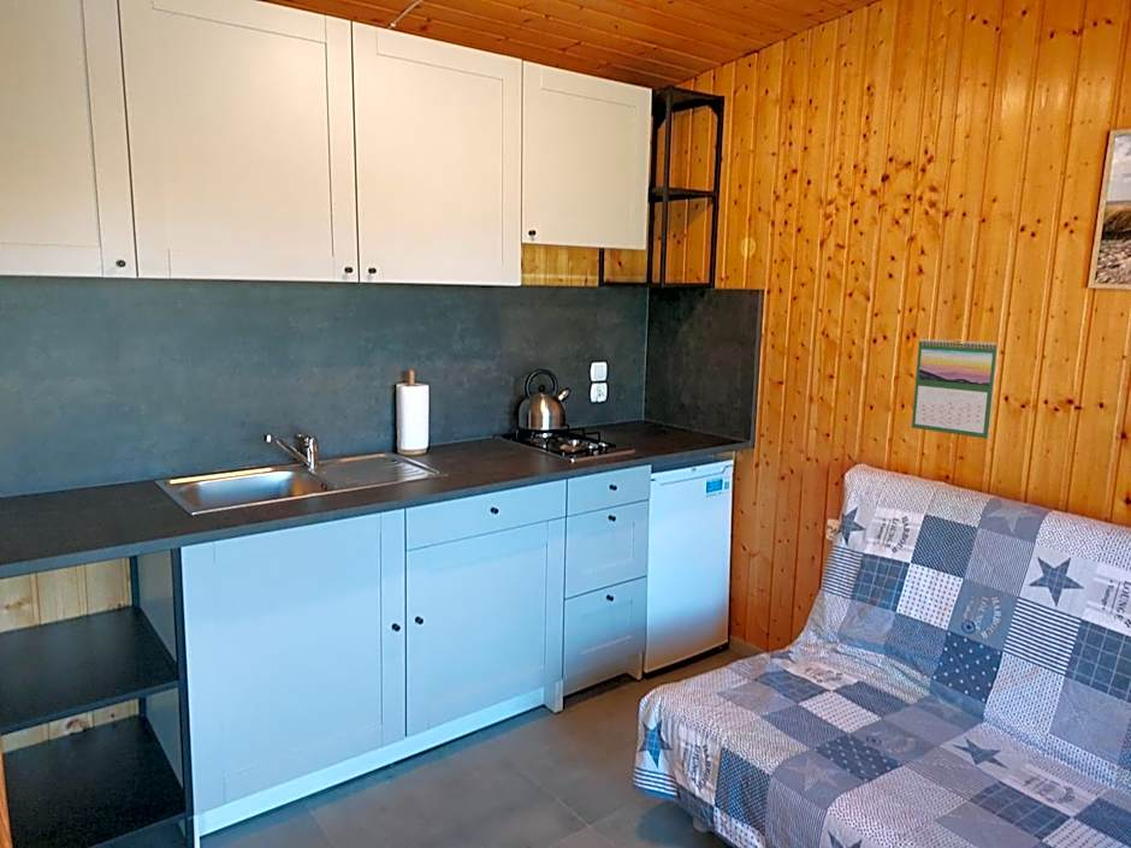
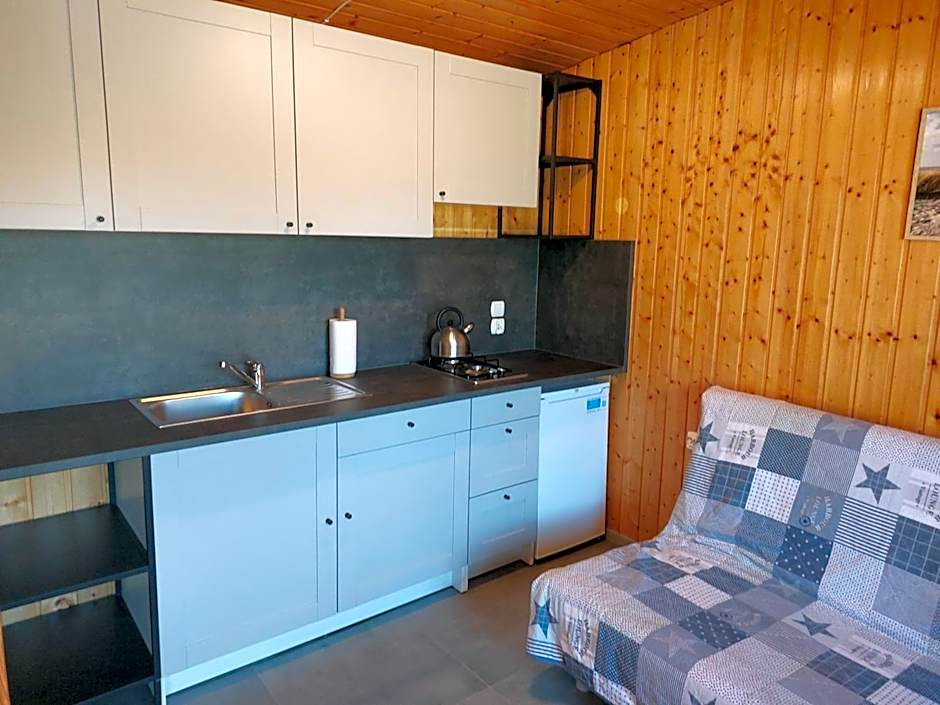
- calendar (953, 386)
